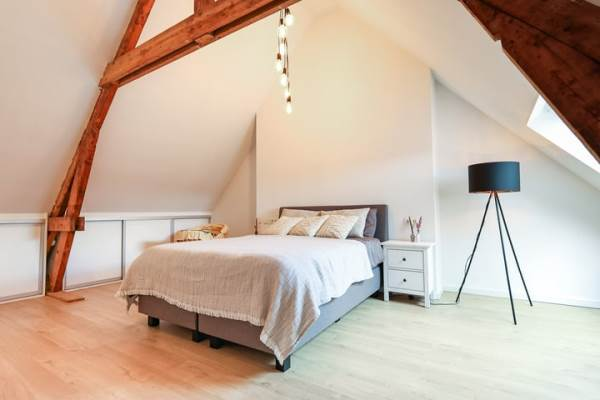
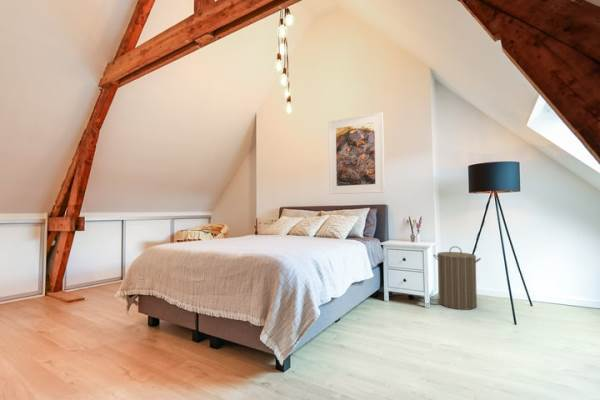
+ laundry hamper (456, 275)
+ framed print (355, 155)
